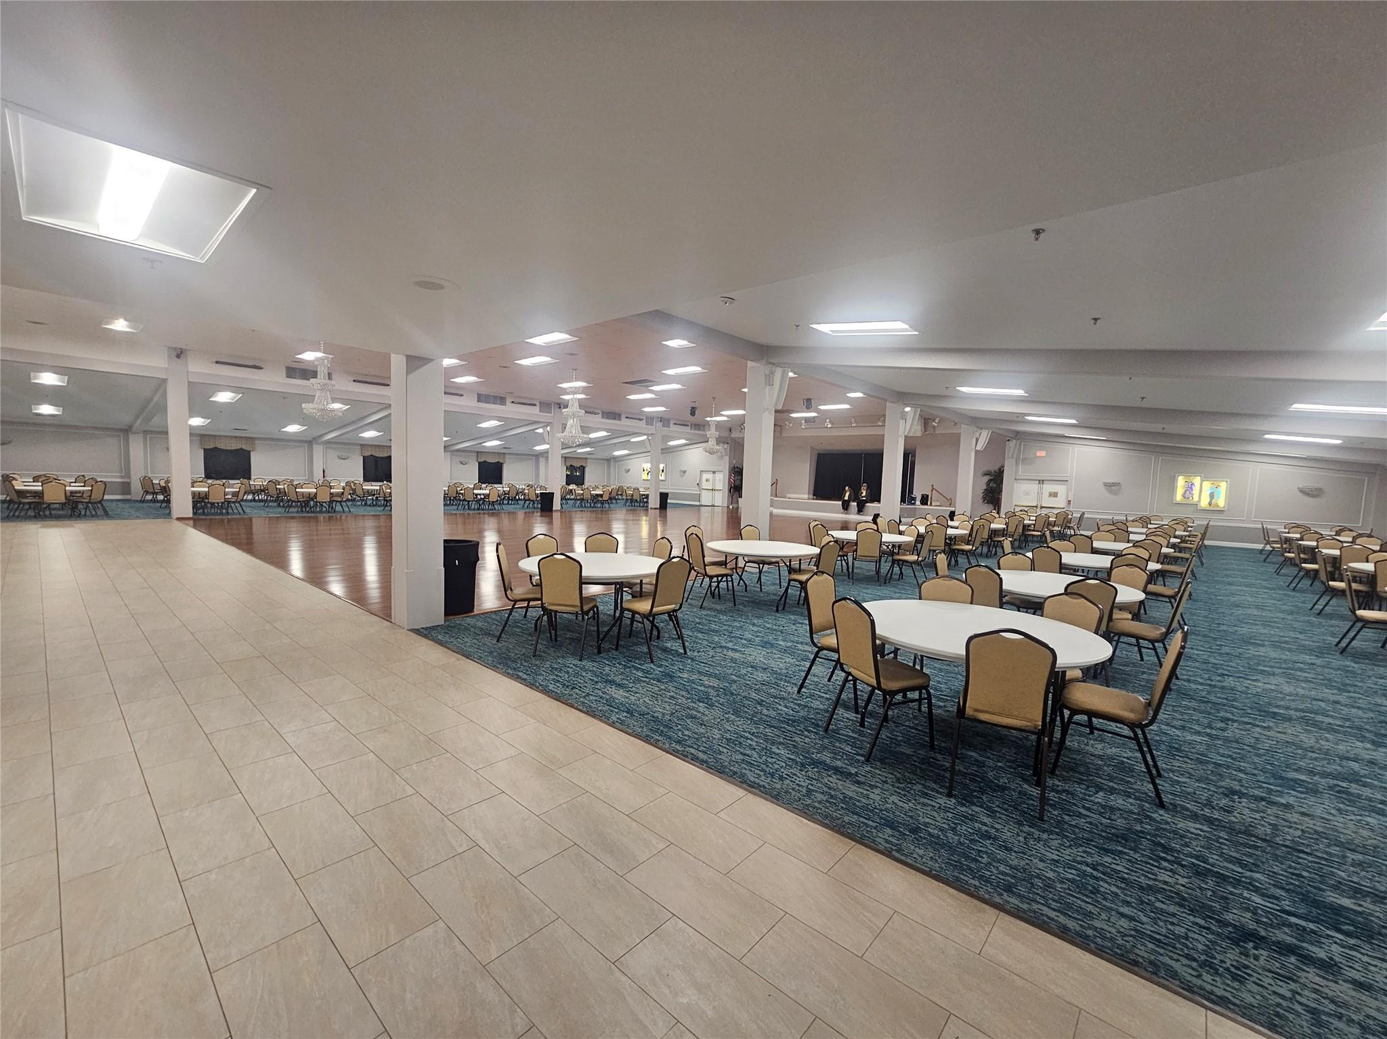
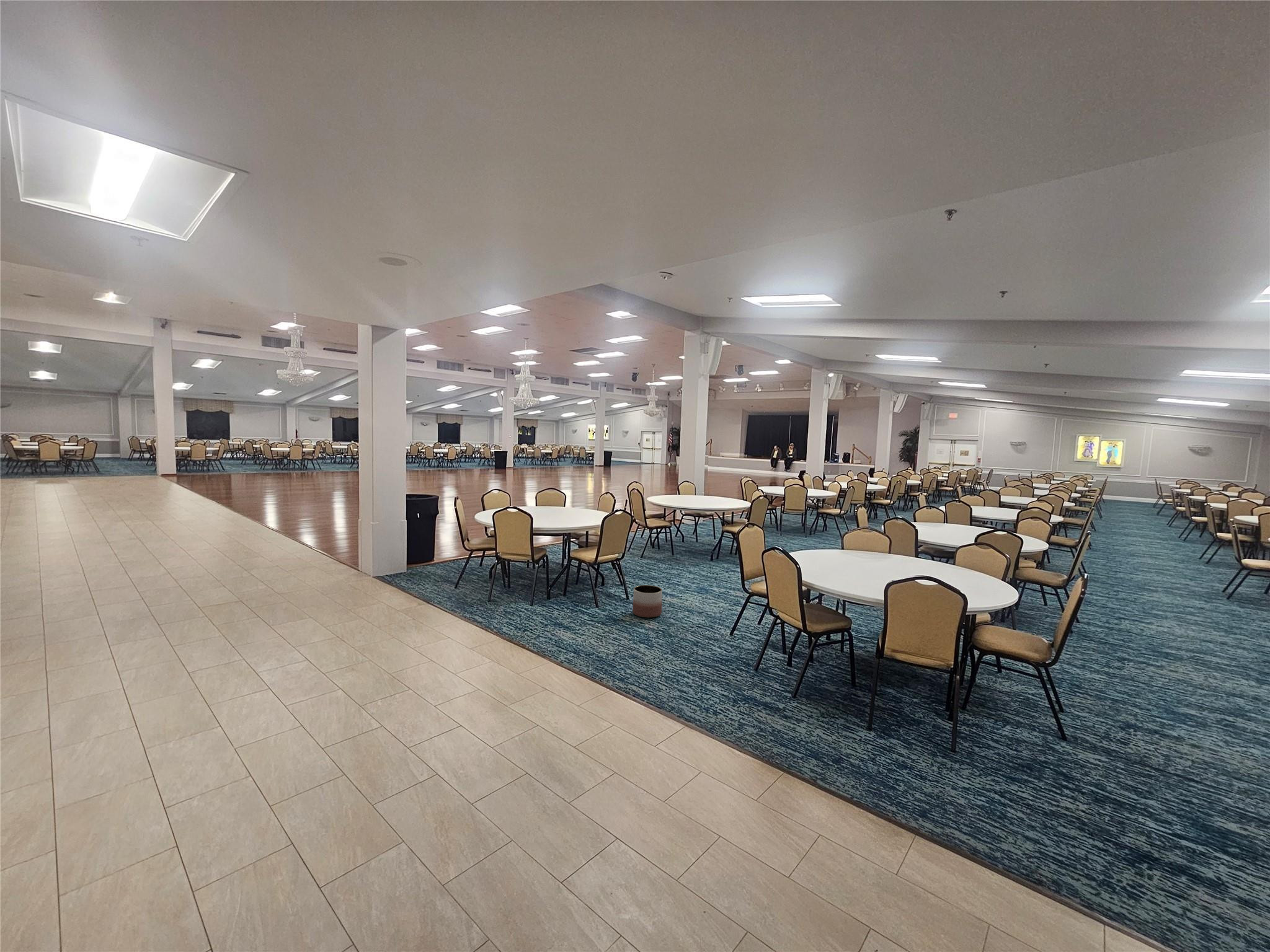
+ planter (647, 601)
